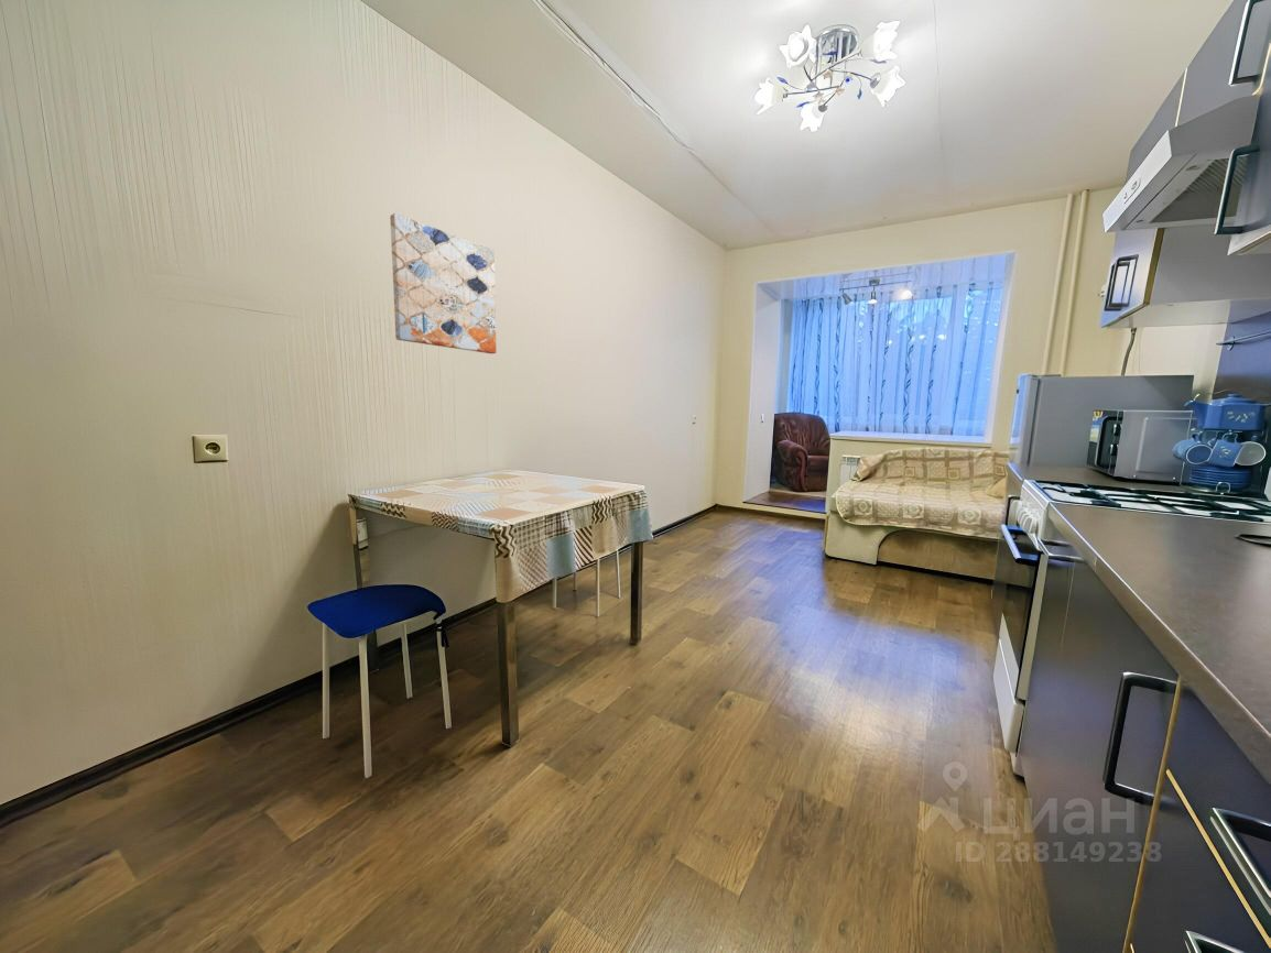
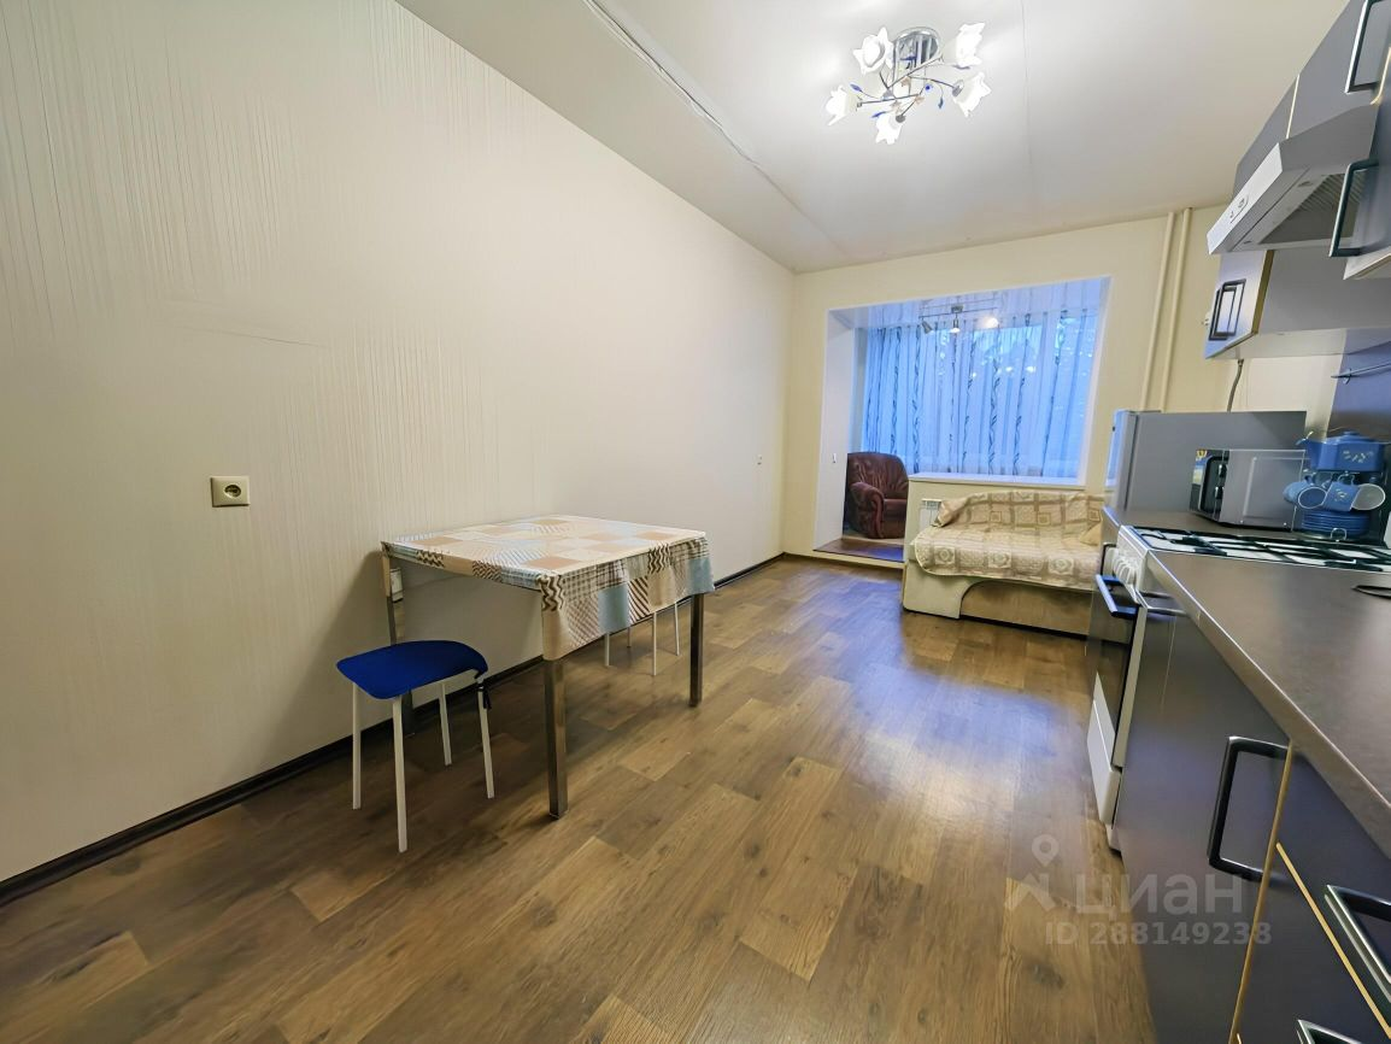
- wall art (448, 292)
